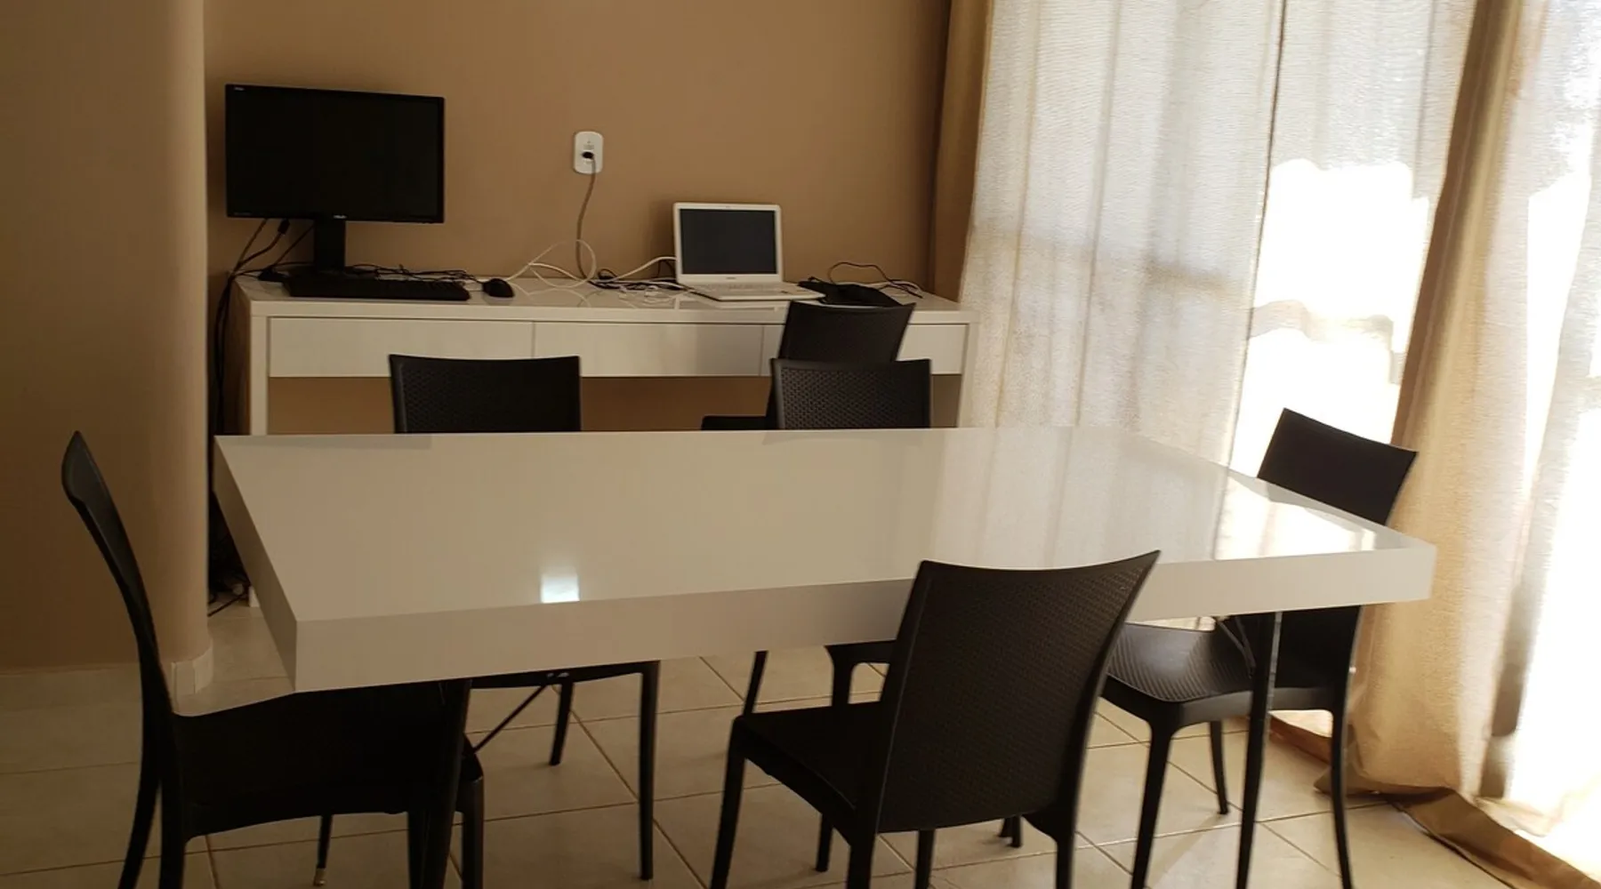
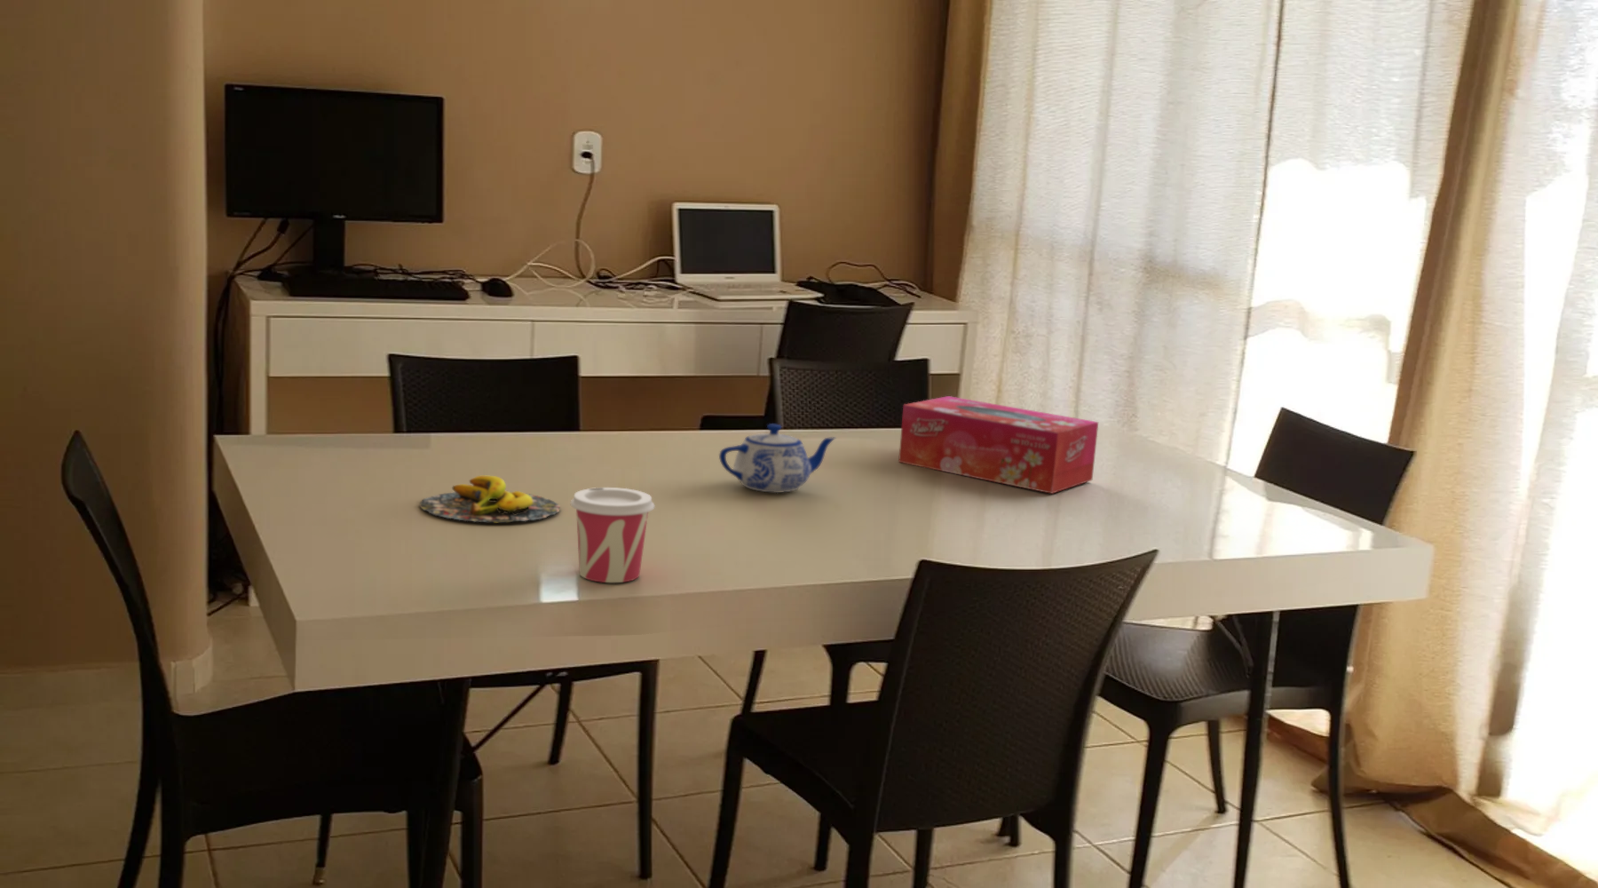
+ tissue box (997, 442)
+ cup (611, 536)
+ banana (490, 492)
+ teapot (778, 456)
